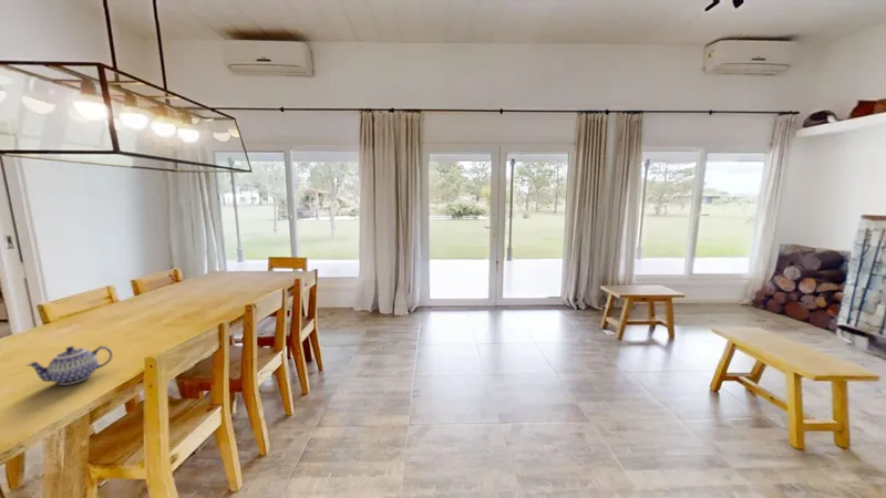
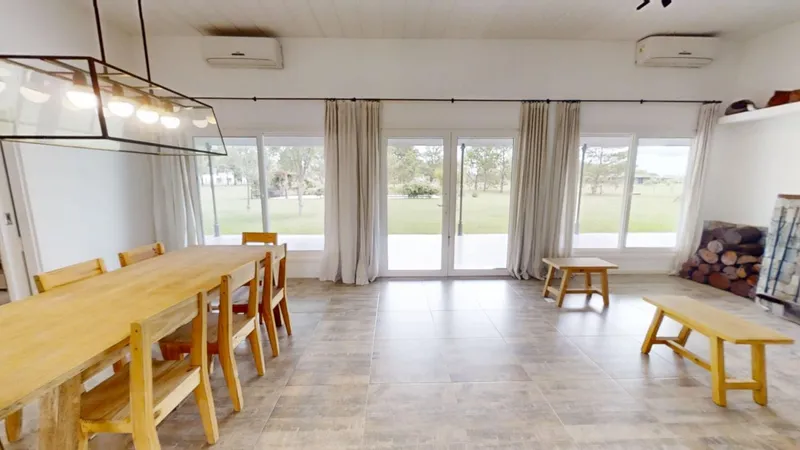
- teapot (72, 363)
